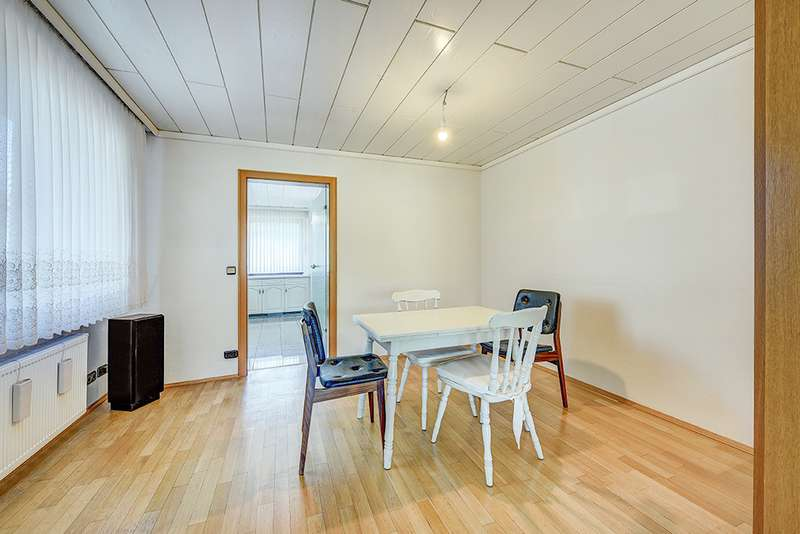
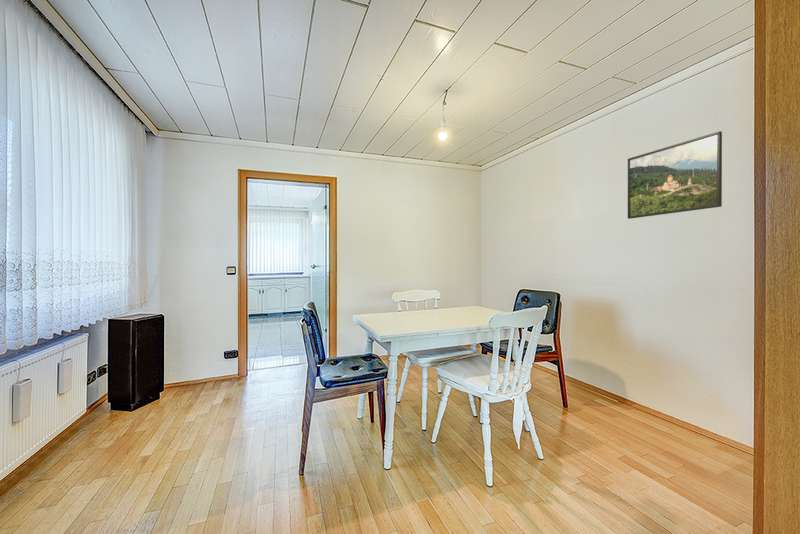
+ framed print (669, 180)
